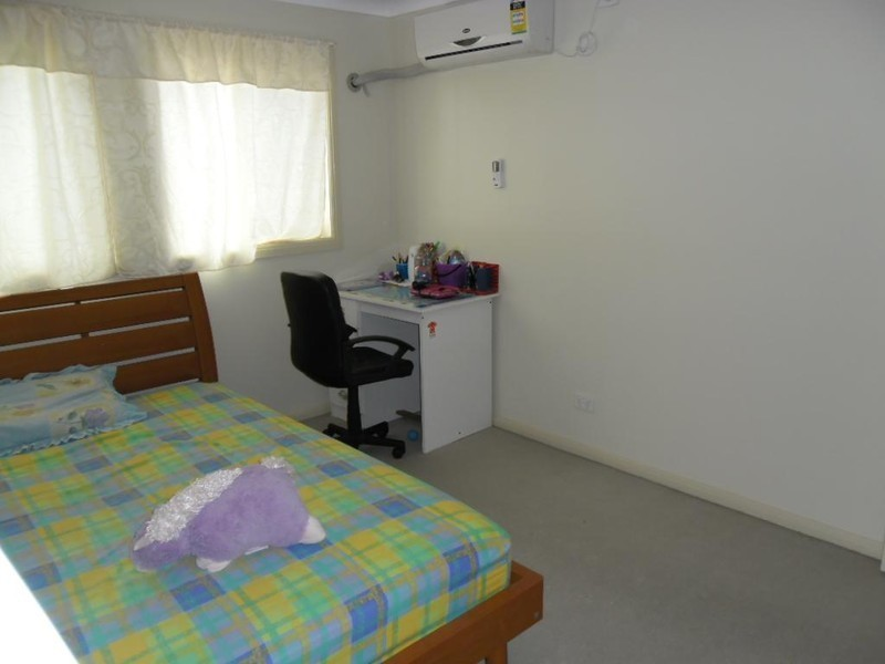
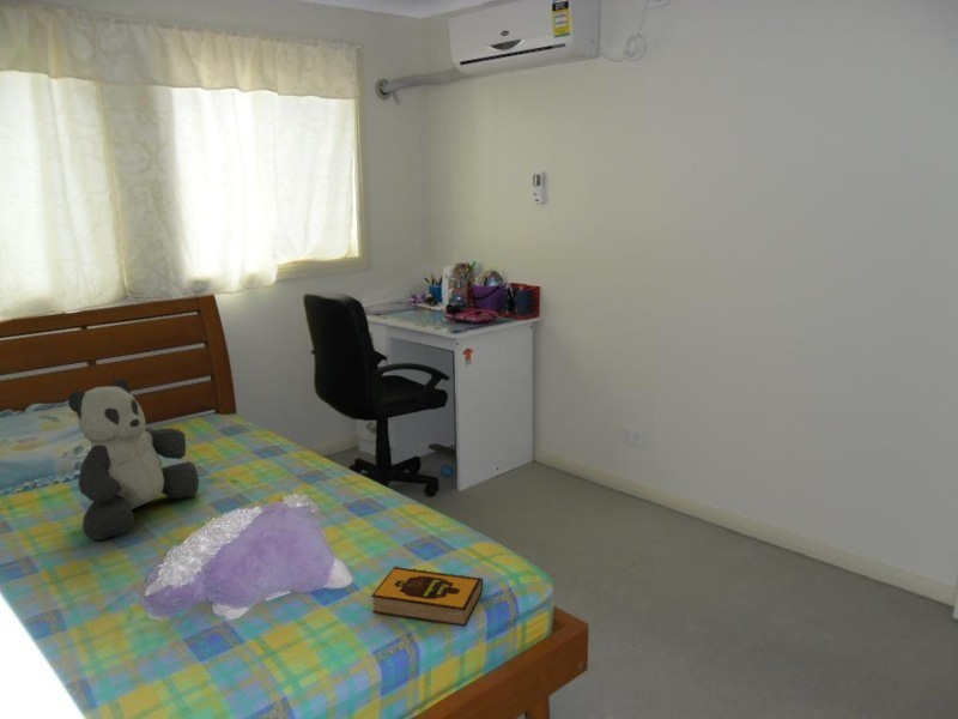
+ hardback book (429, 593)
+ teddy bear (128, 448)
